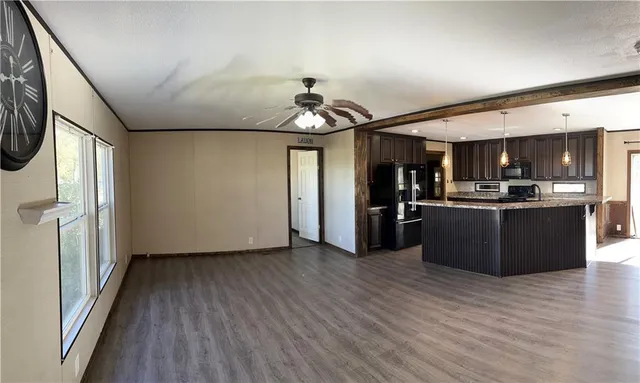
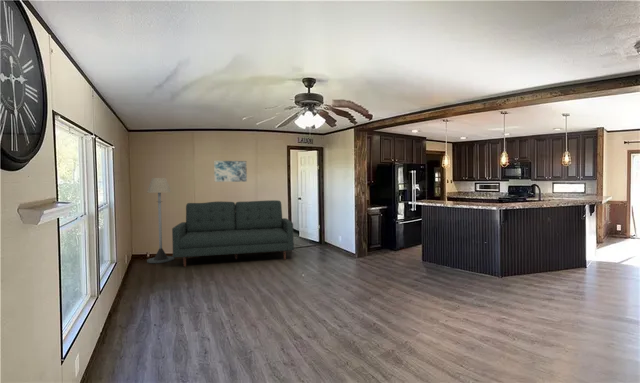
+ floor lamp (159, 219)
+ sofa (235, 230)
+ wall art (230, 171)
